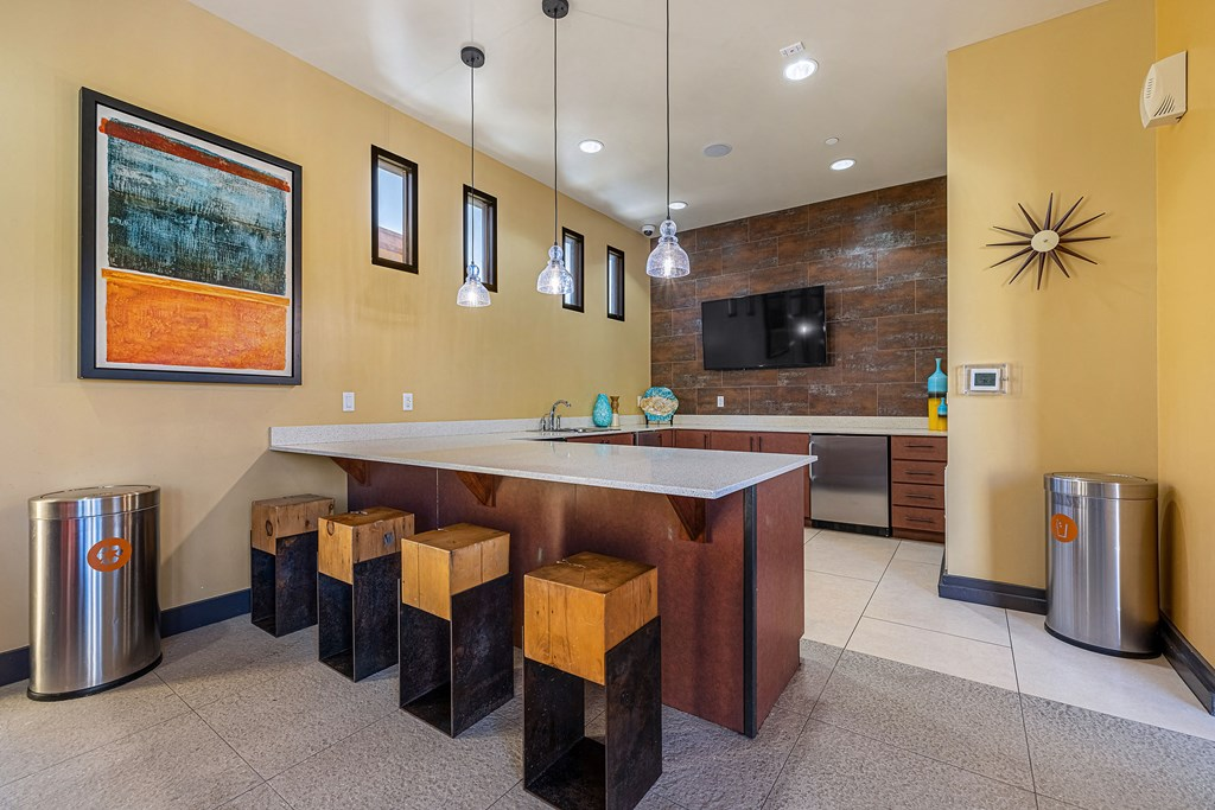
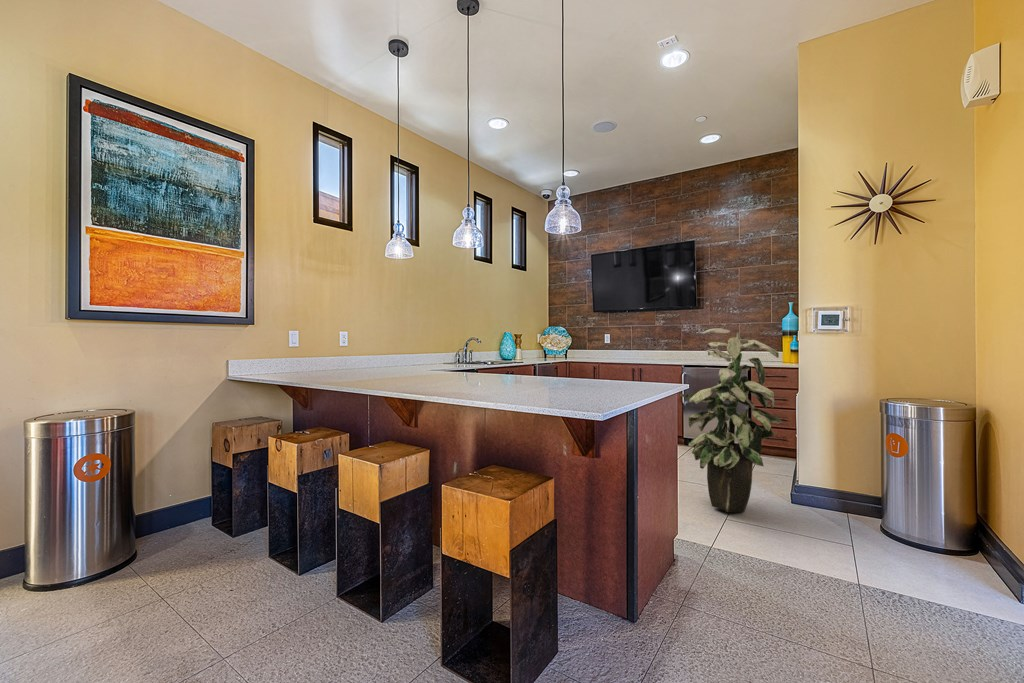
+ indoor plant (727, 417)
